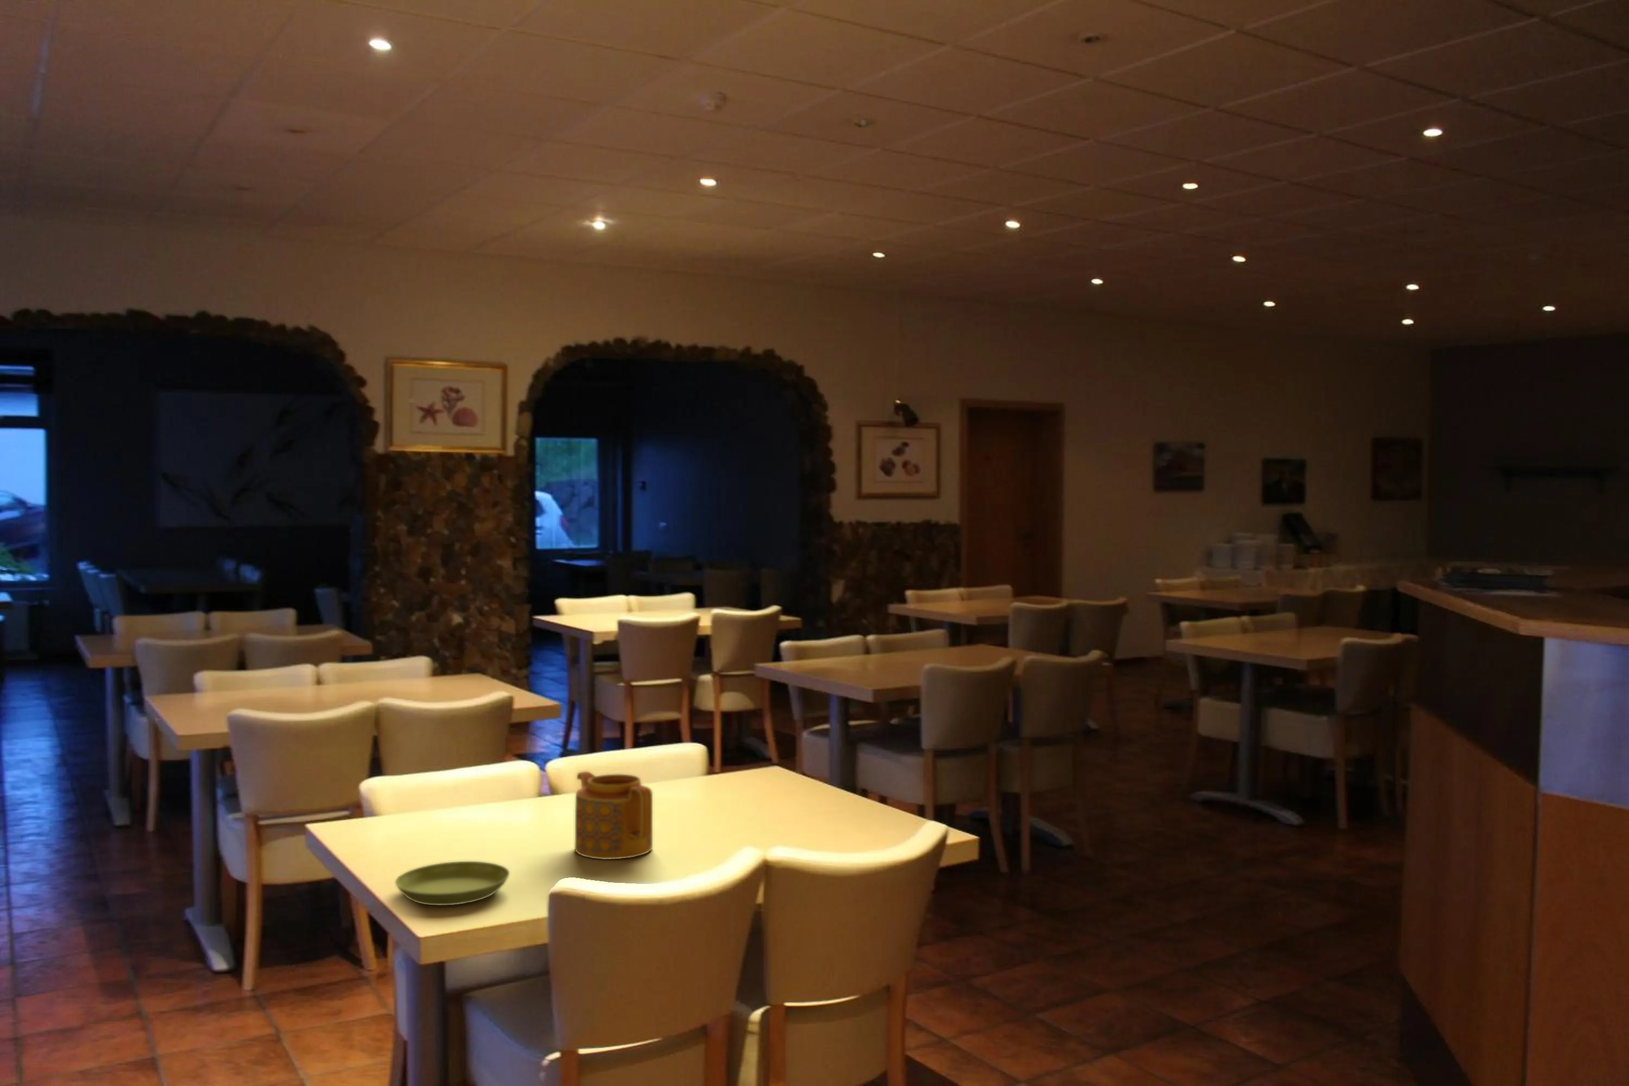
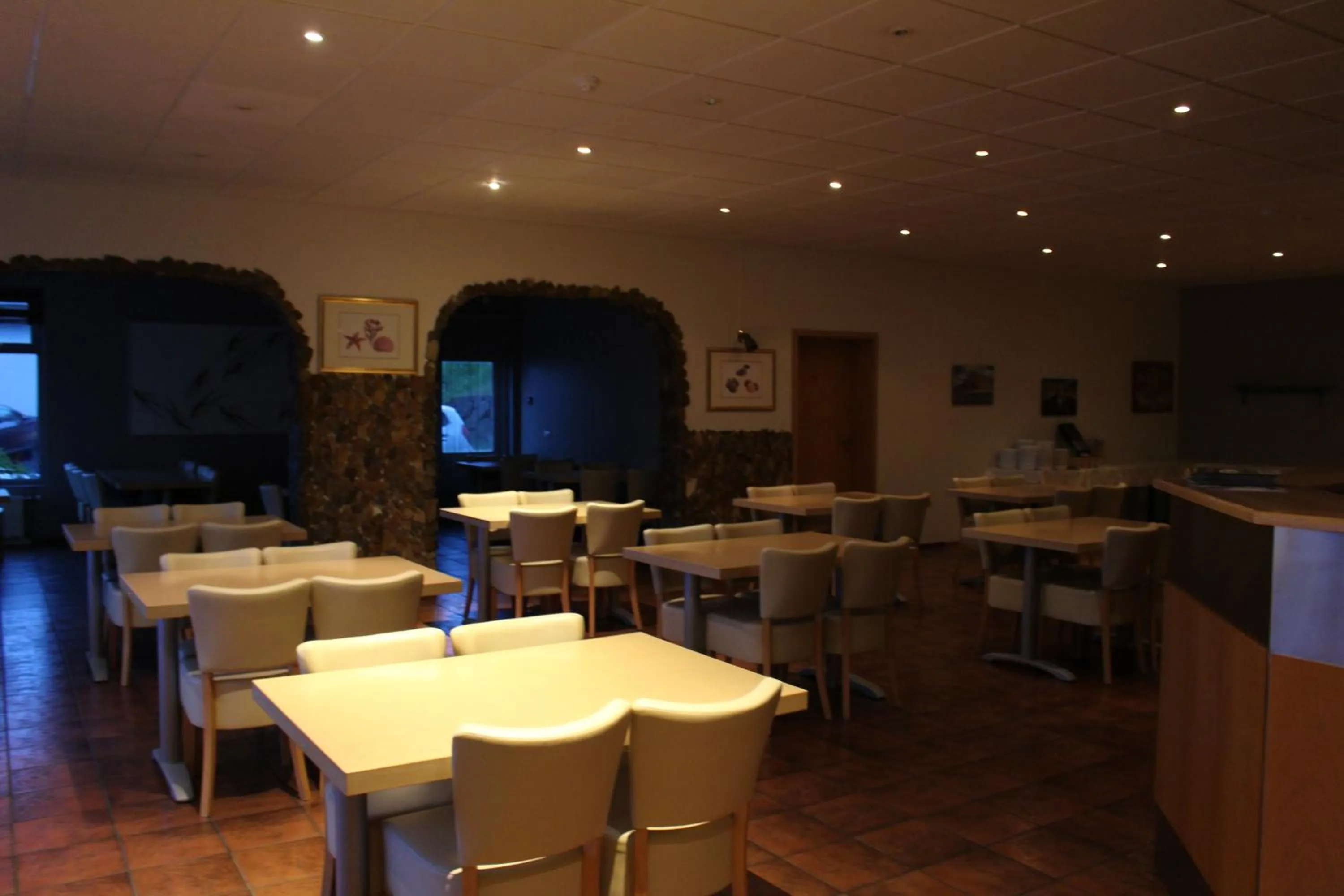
- saucer (453, 885)
- teapot (612, 813)
